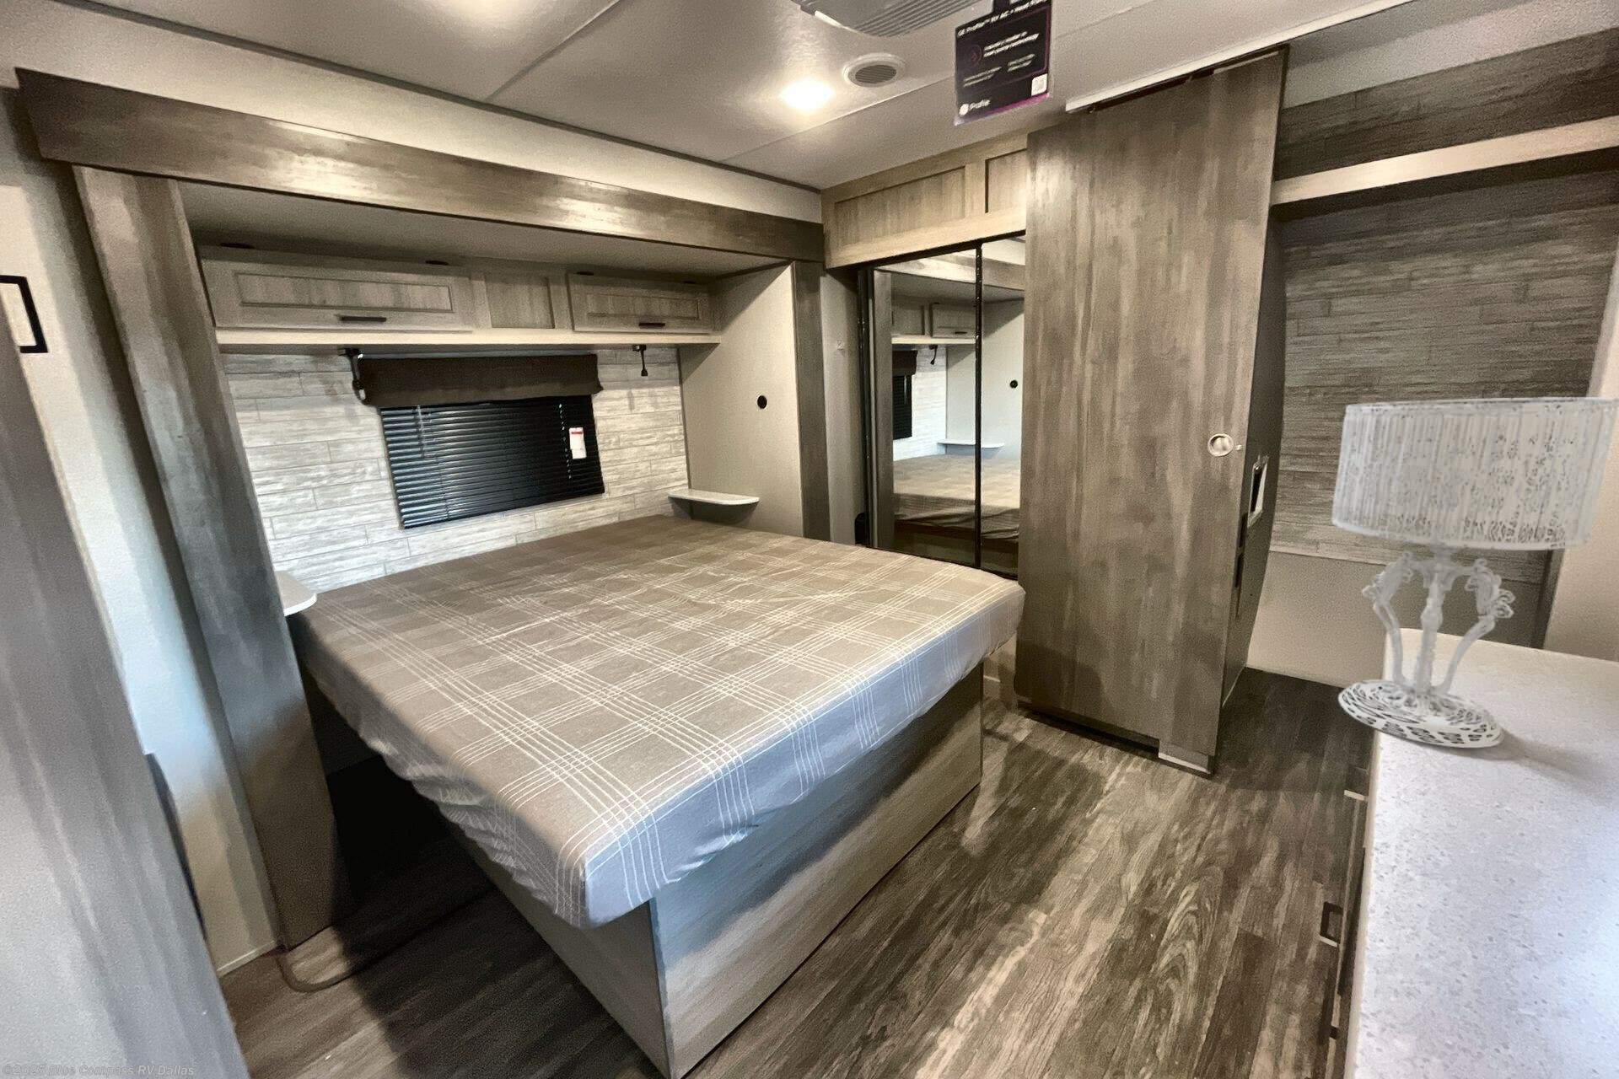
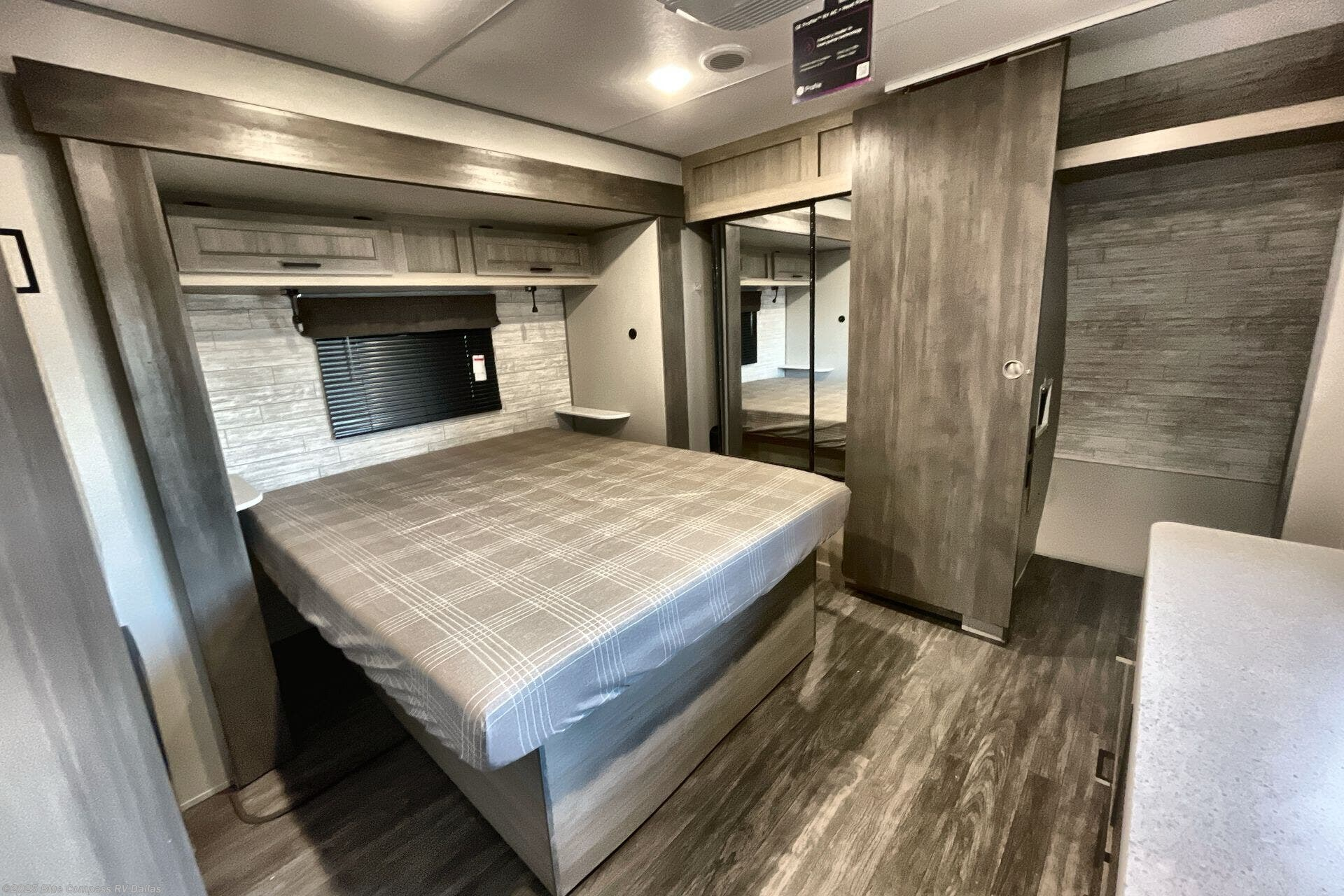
- table lamp (1441, 566)
